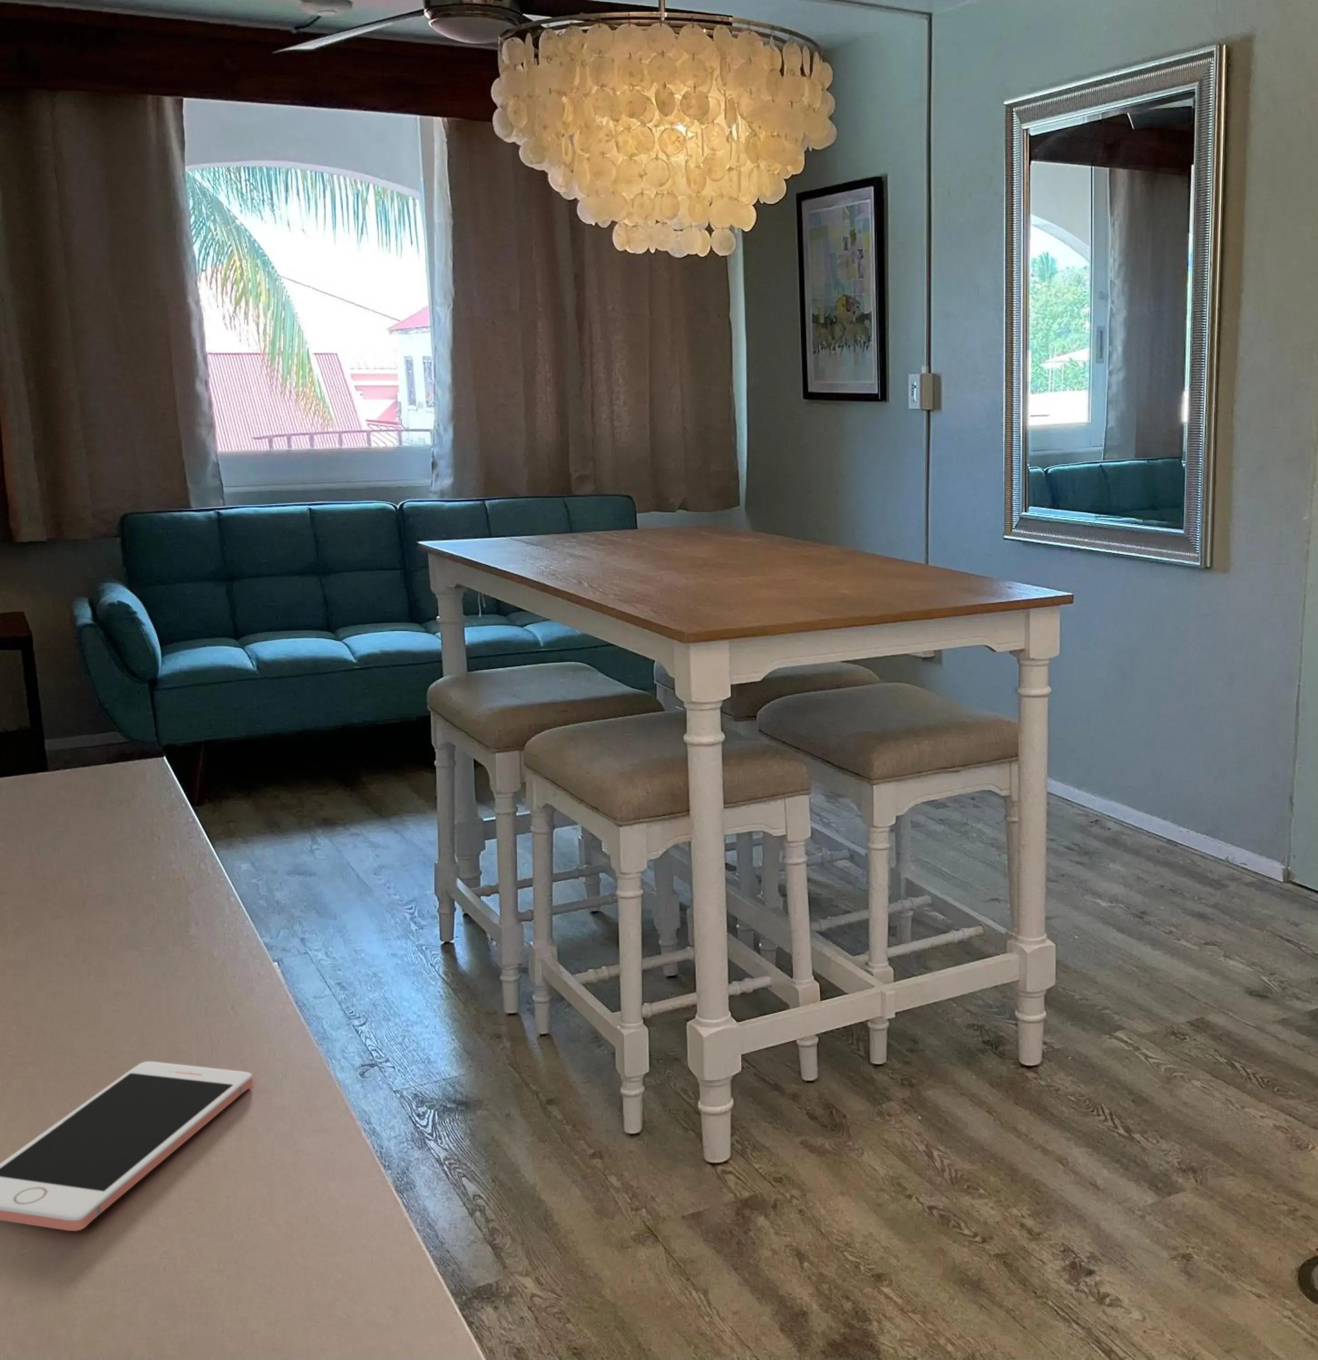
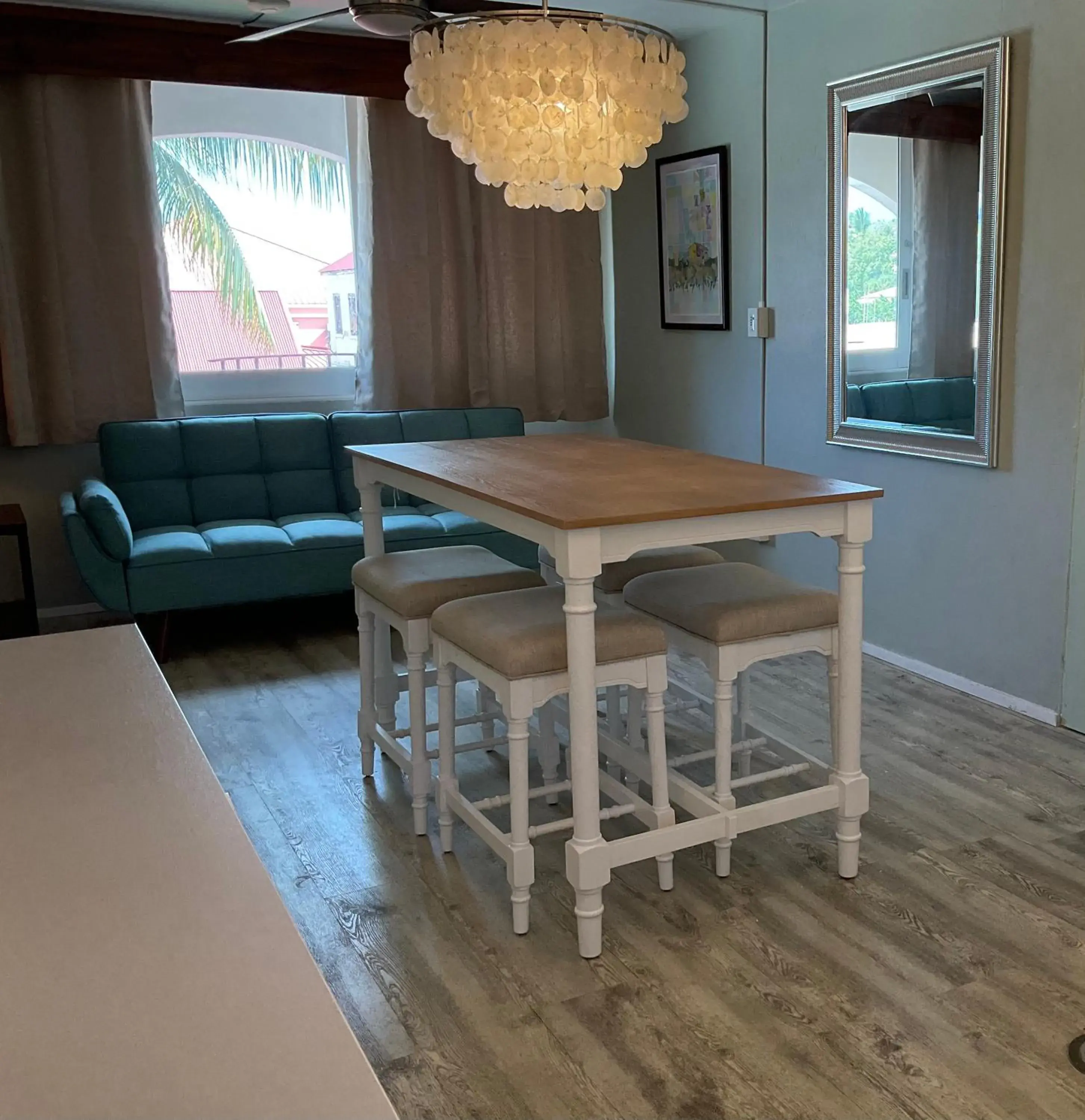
- cell phone (115, 1137)
